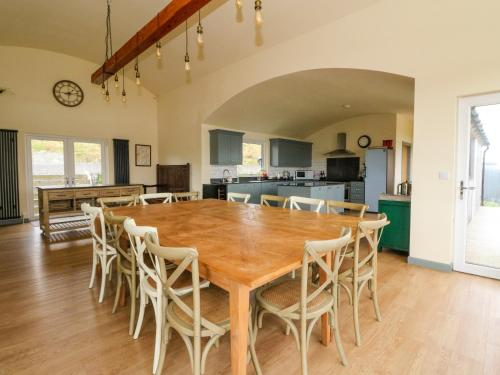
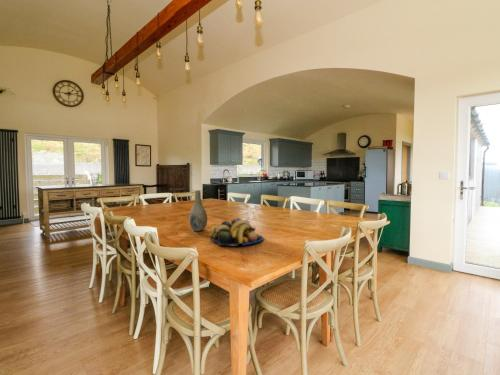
+ vase (198, 210)
+ fruit bowl (237, 229)
